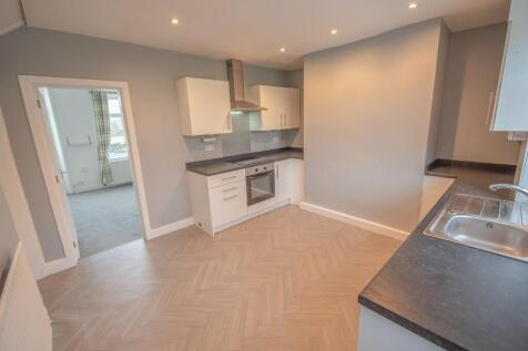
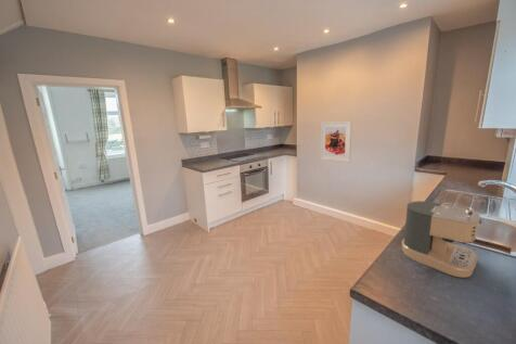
+ coffee maker (450, 235)
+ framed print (335, 141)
